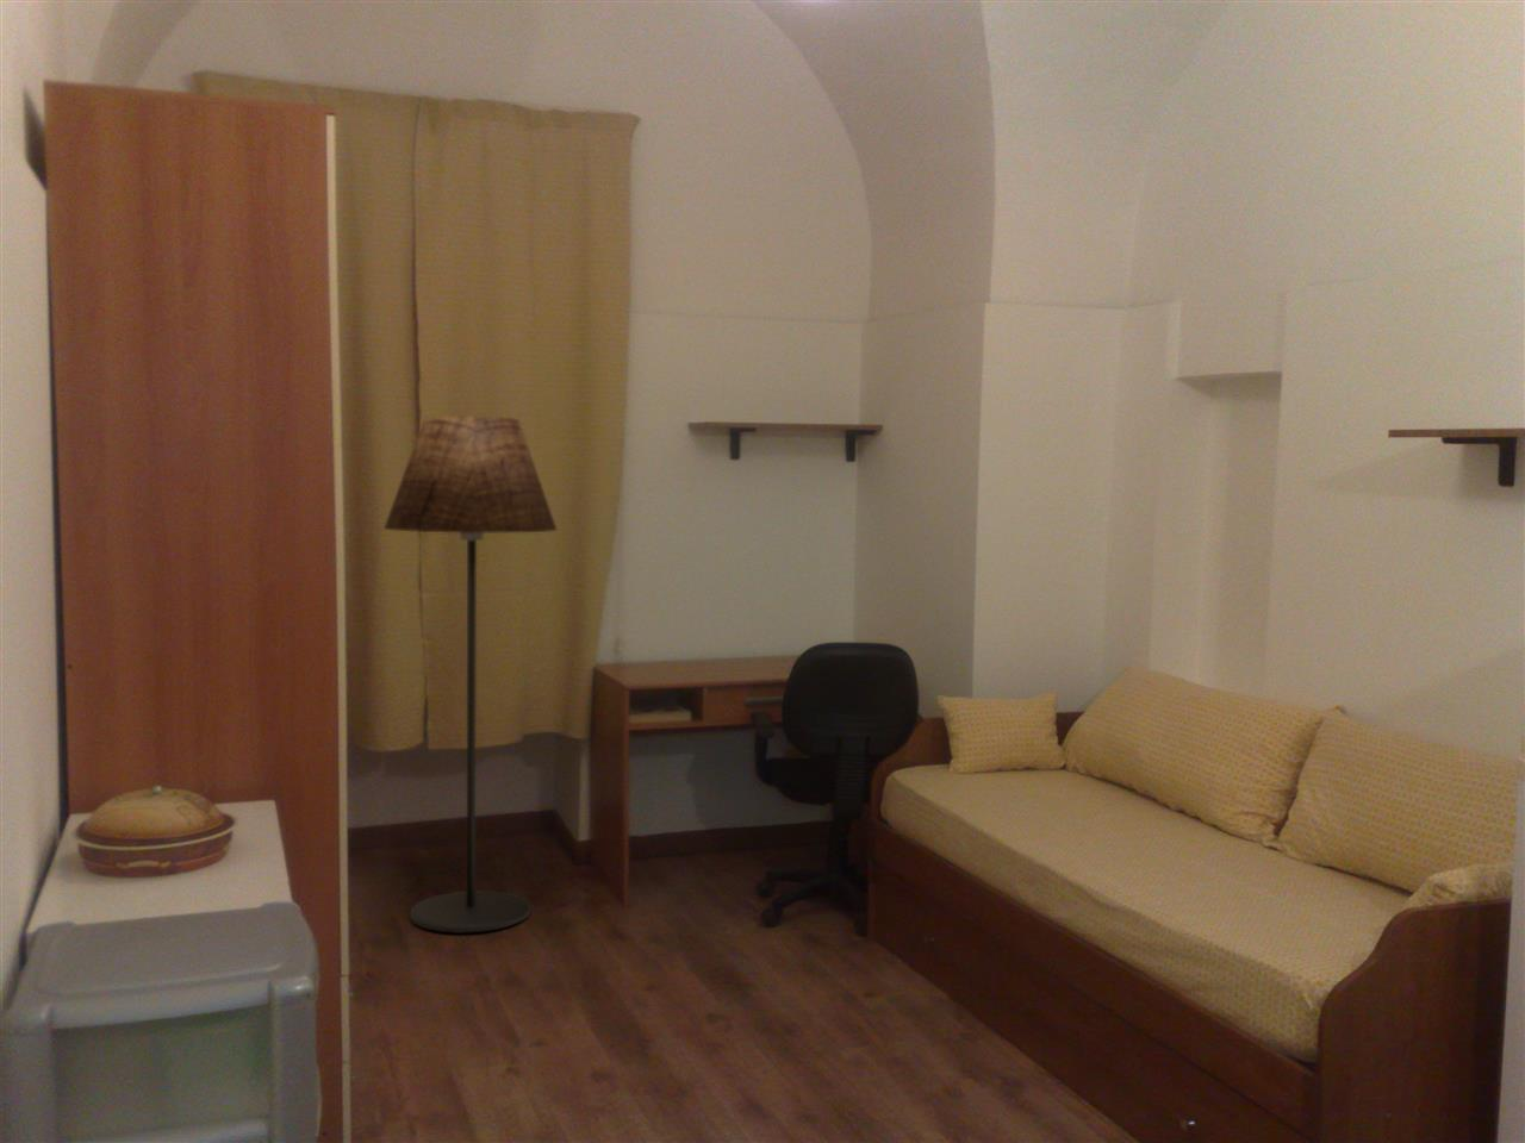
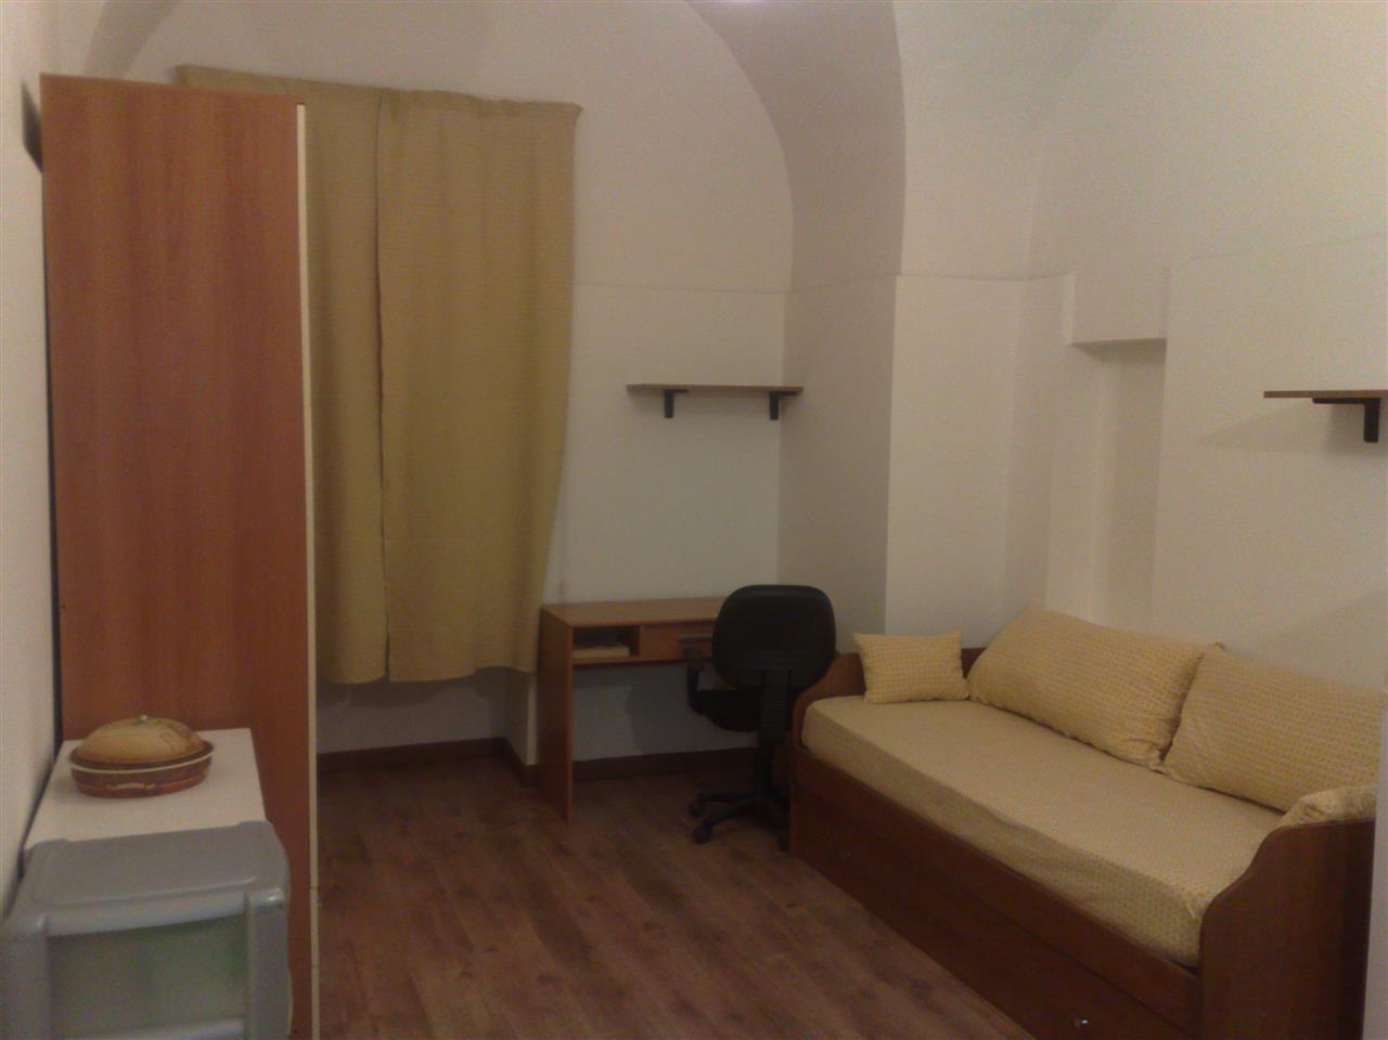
- floor lamp (471, 668)
